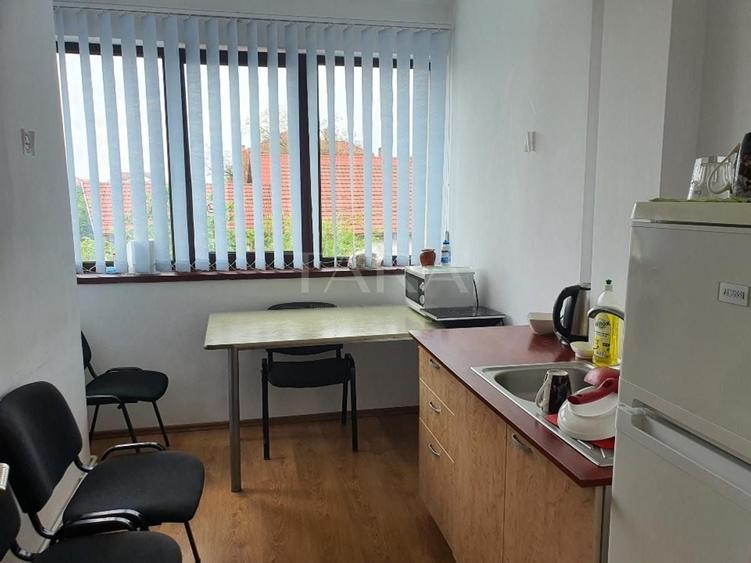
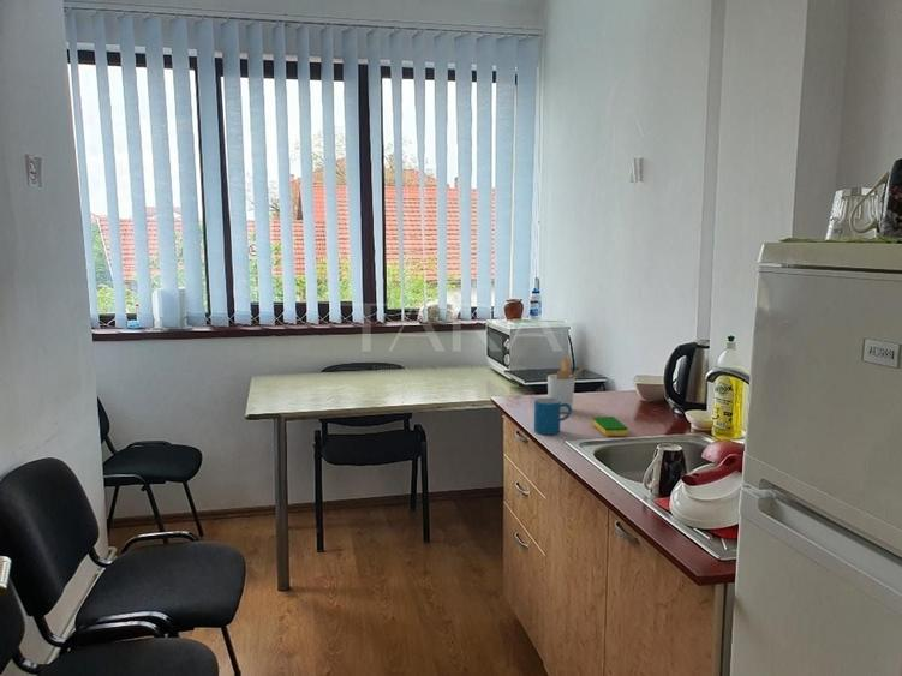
+ utensil holder (568, 385)
+ mug (552, 415)
+ dish sponge (609, 425)
